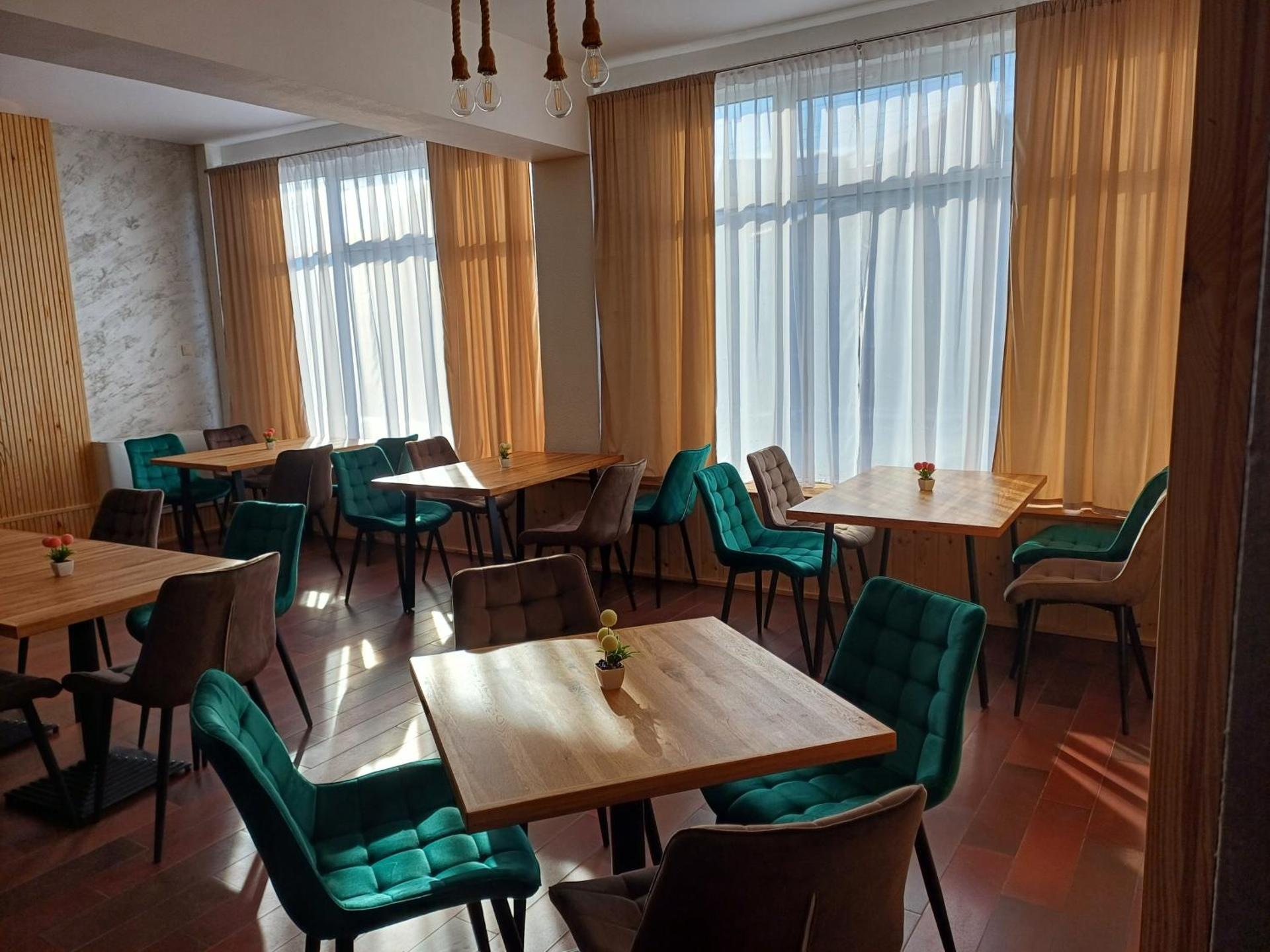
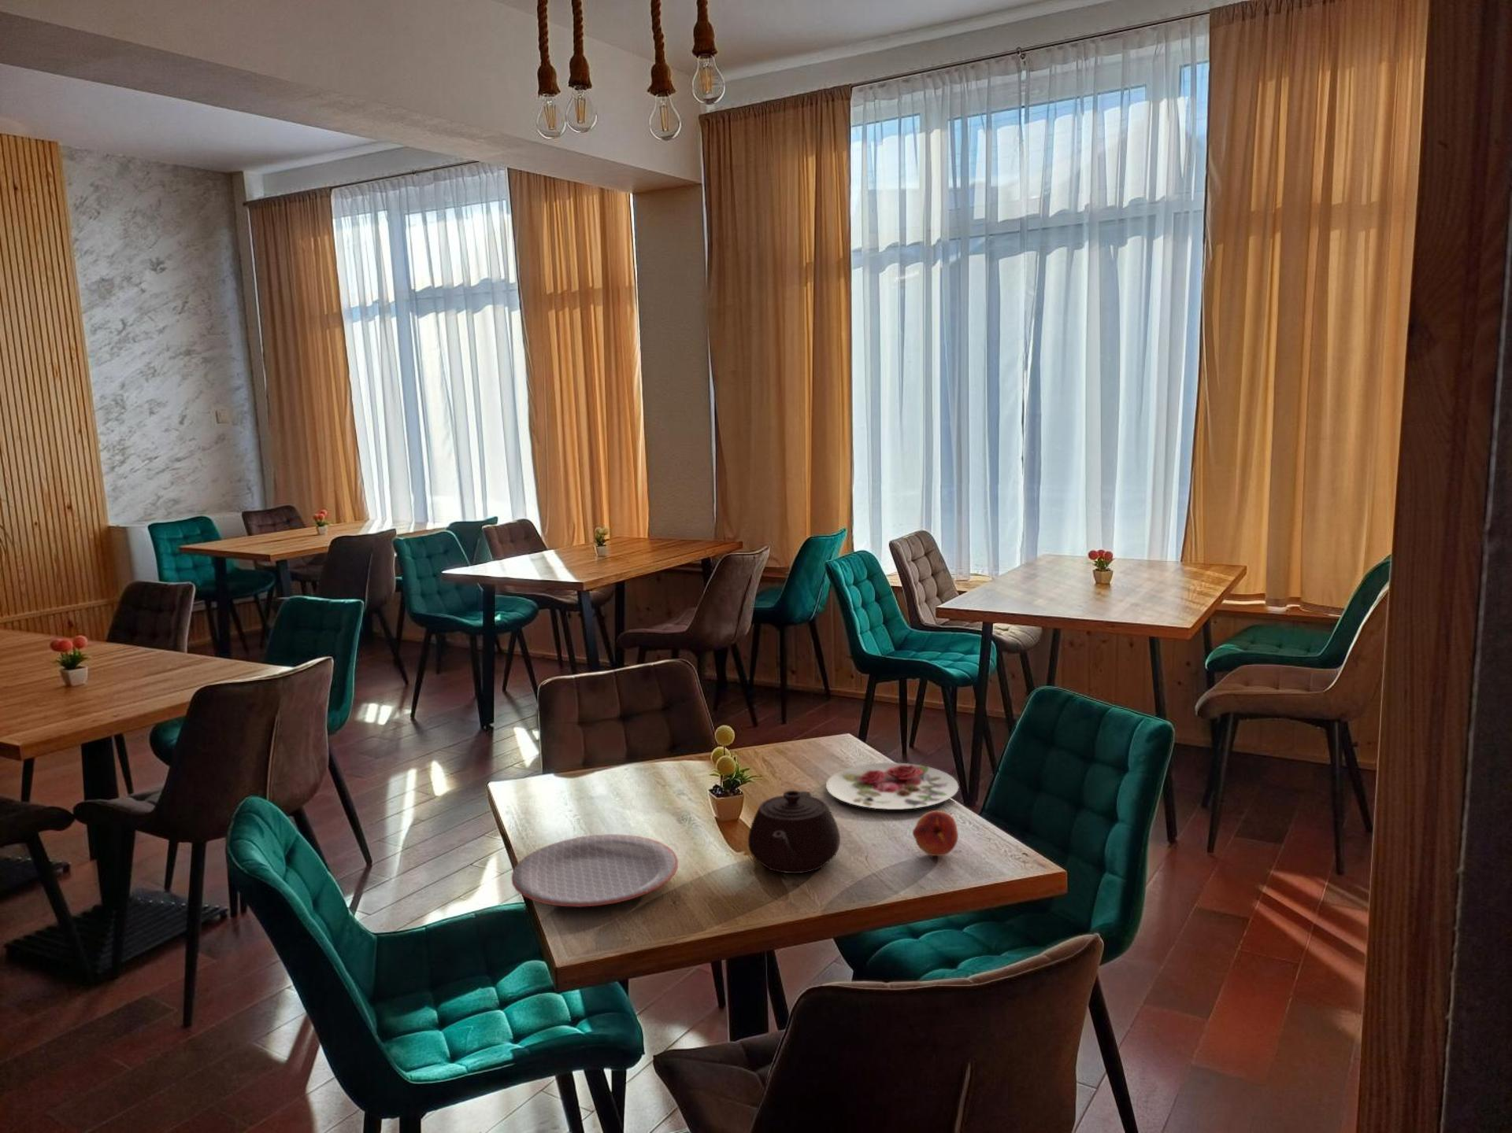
+ fruit (936, 832)
+ teapot (792, 828)
+ plate (892, 783)
+ plate (595, 872)
